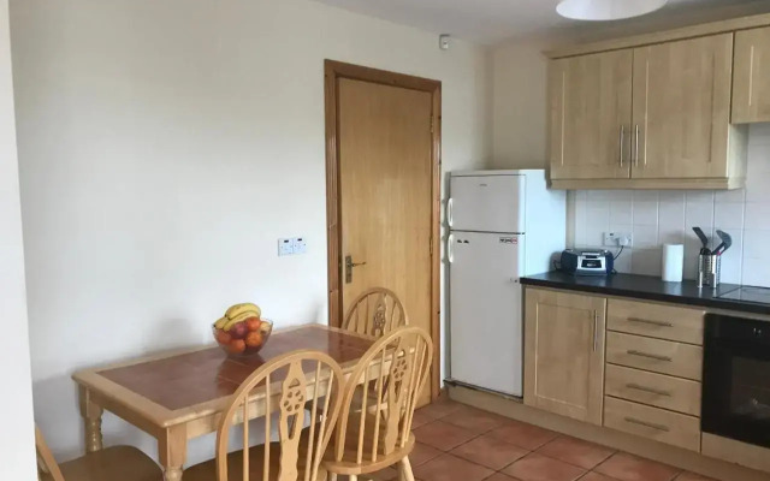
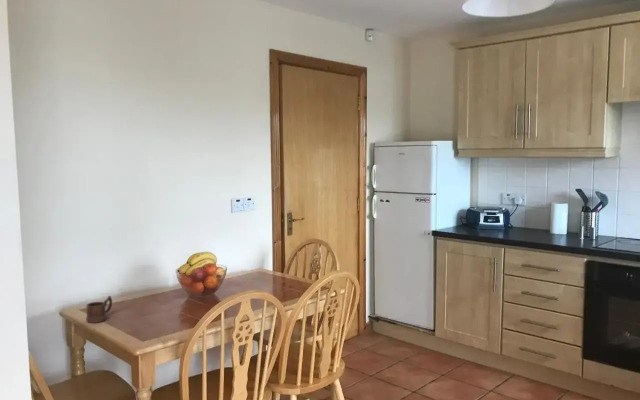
+ mug (100, 308)
